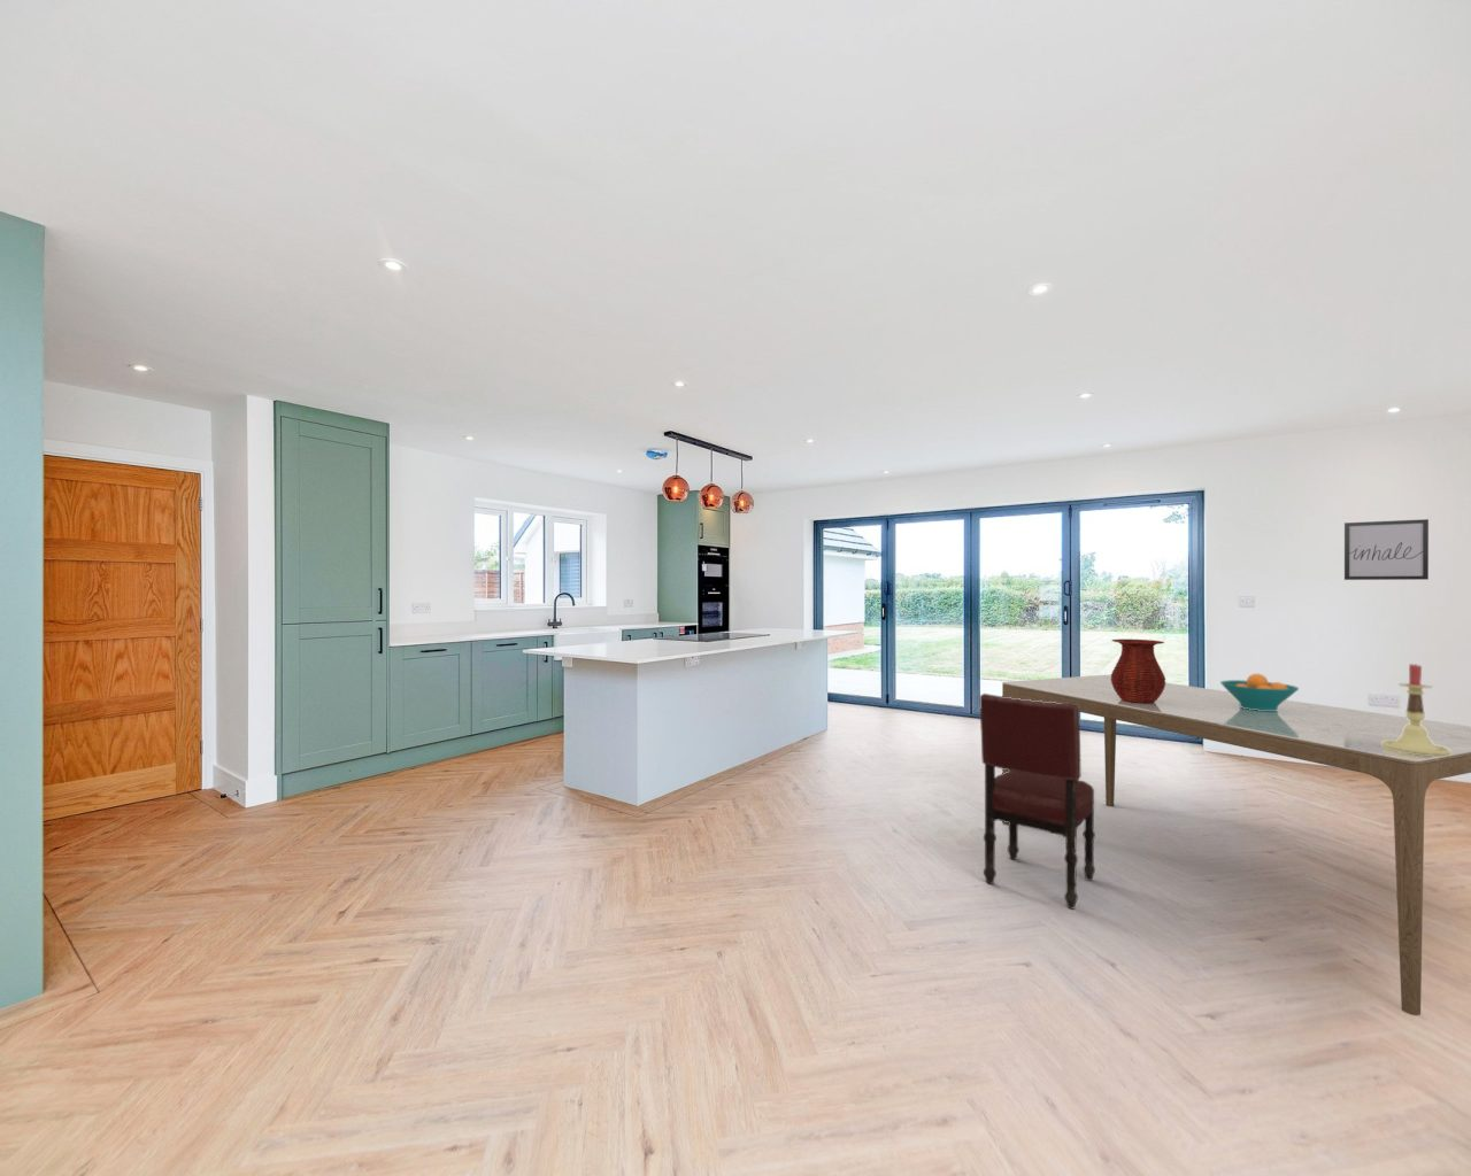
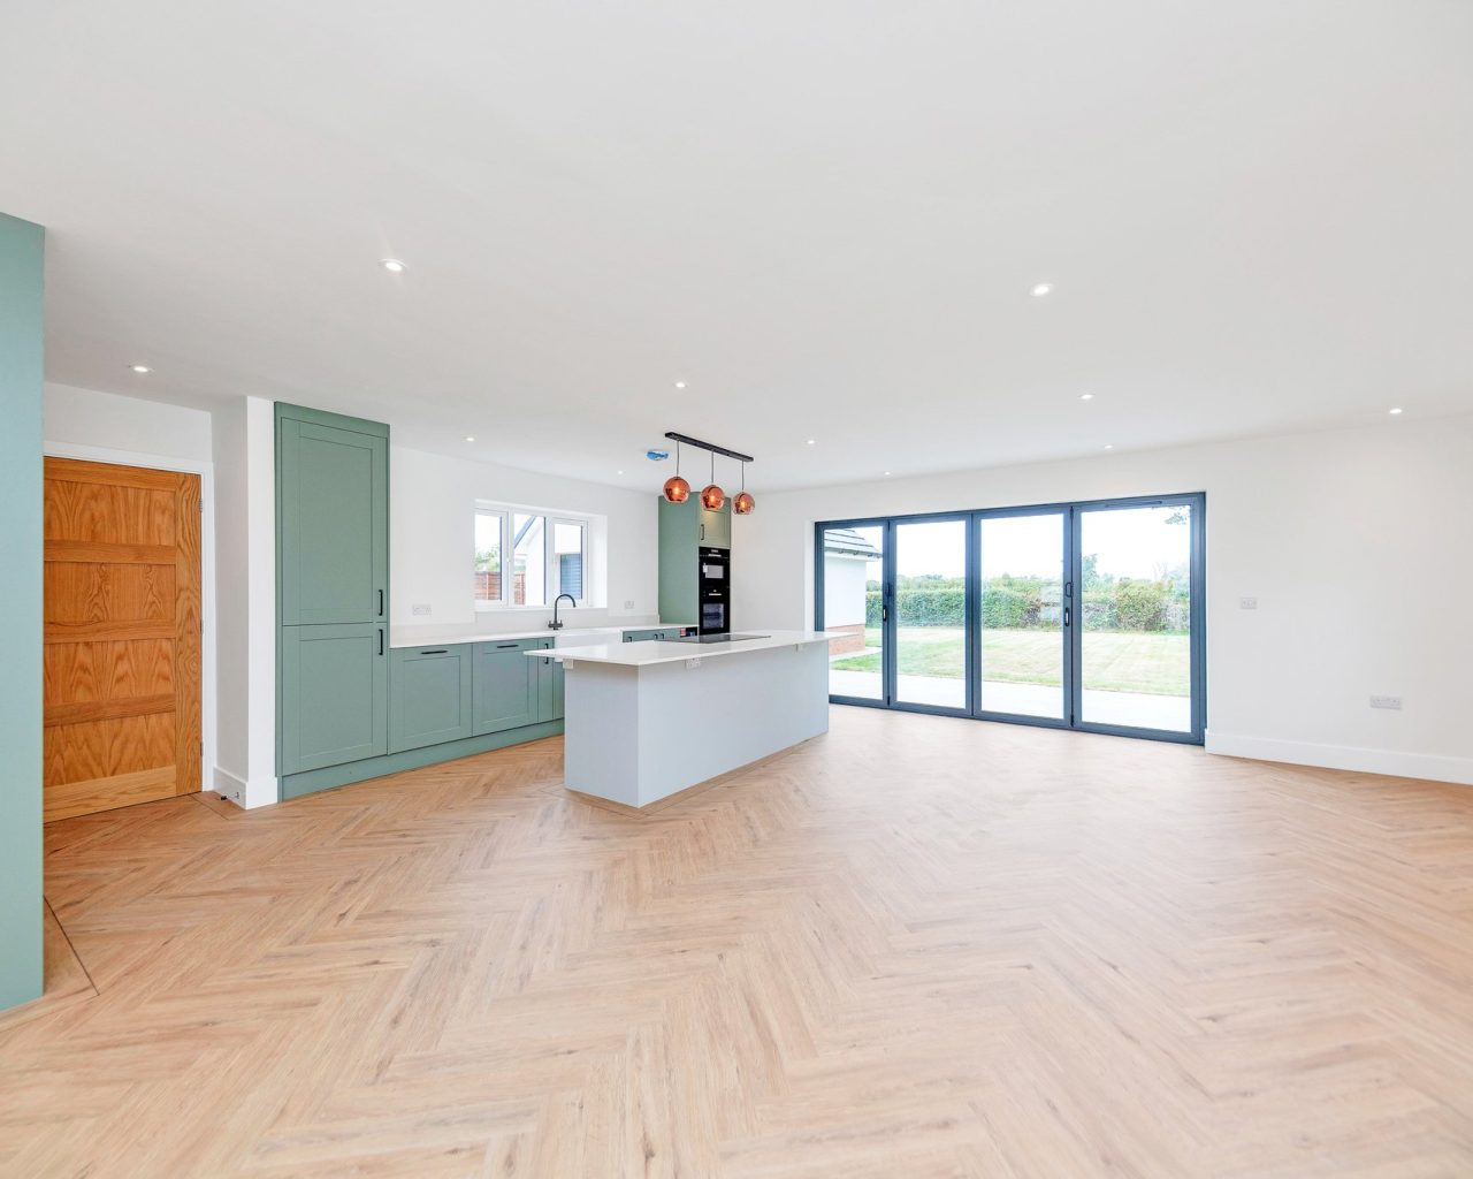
- dining table (1221, 742)
- fruit bowl (1257, 690)
- candlestick (1415, 707)
- dining chair (1038, 788)
- wall art (1385, 550)
- vase (1137, 670)
